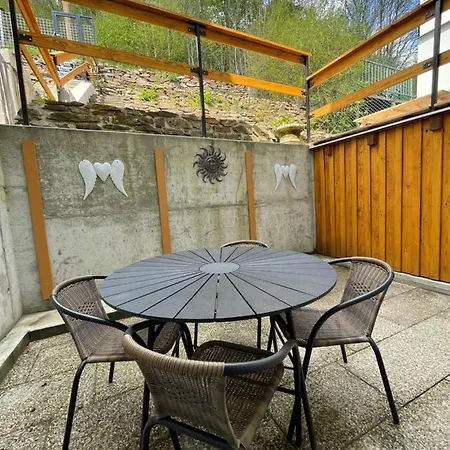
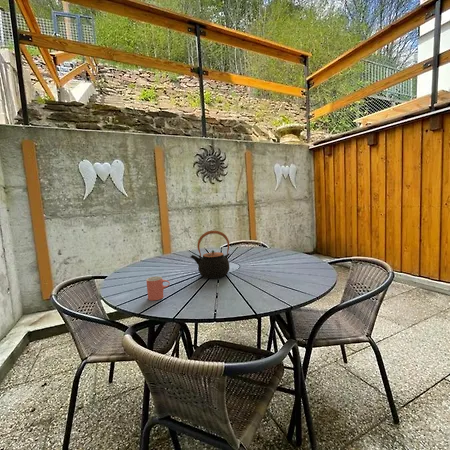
+ cup (158, 287)
+ teapot (210, 253)
